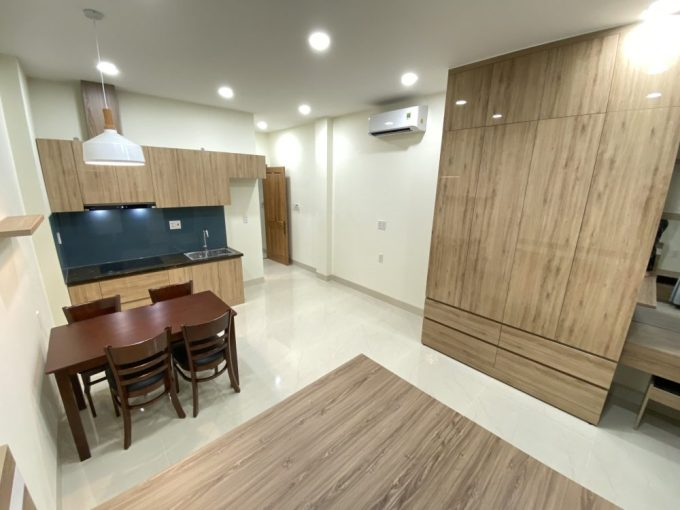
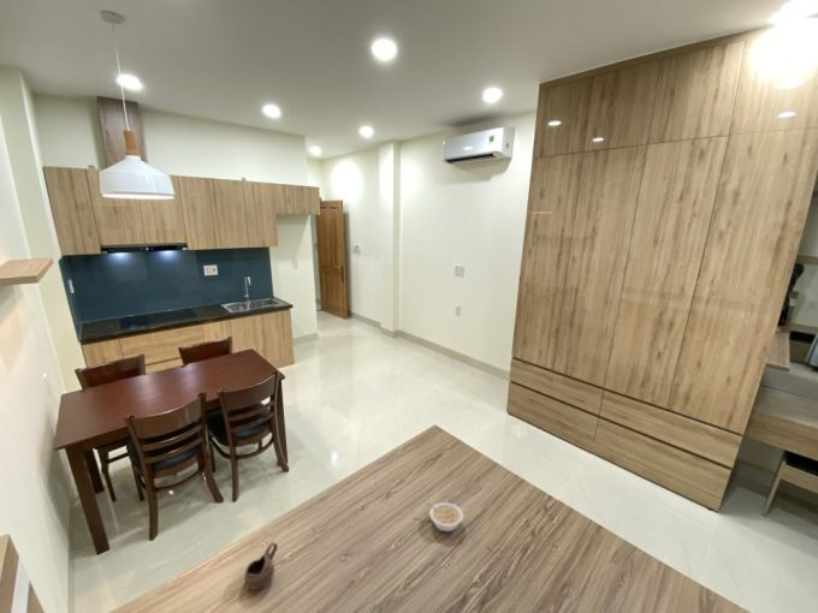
+ legume (444, 517)
+ cup (262, 567)
